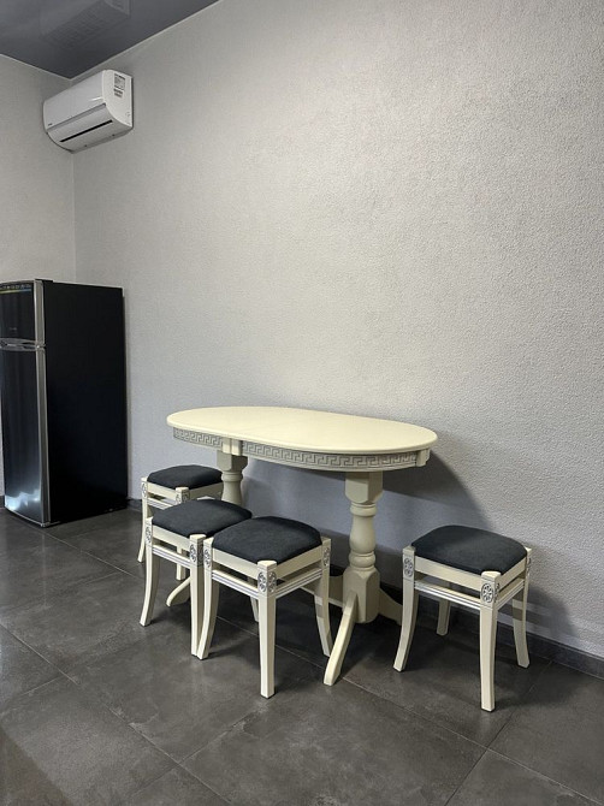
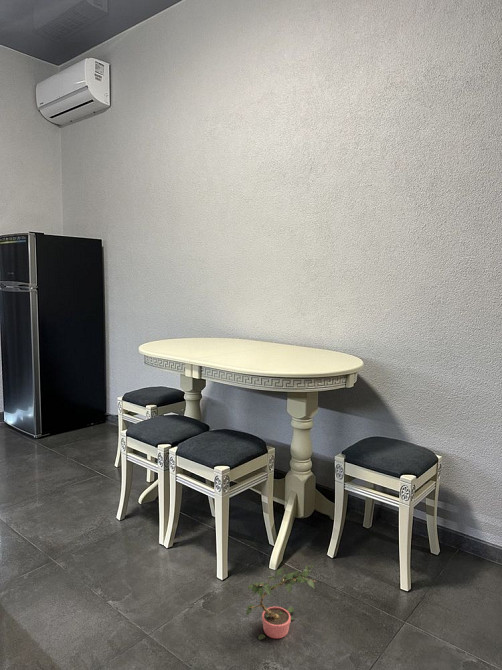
+ potted plant (288, 591)
